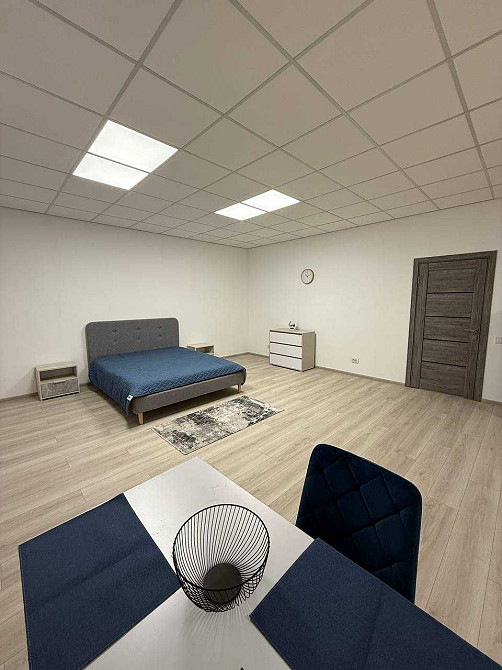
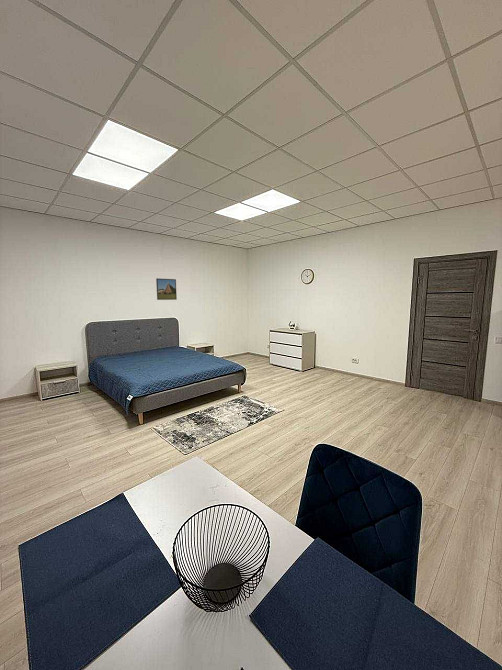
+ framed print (166, 289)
